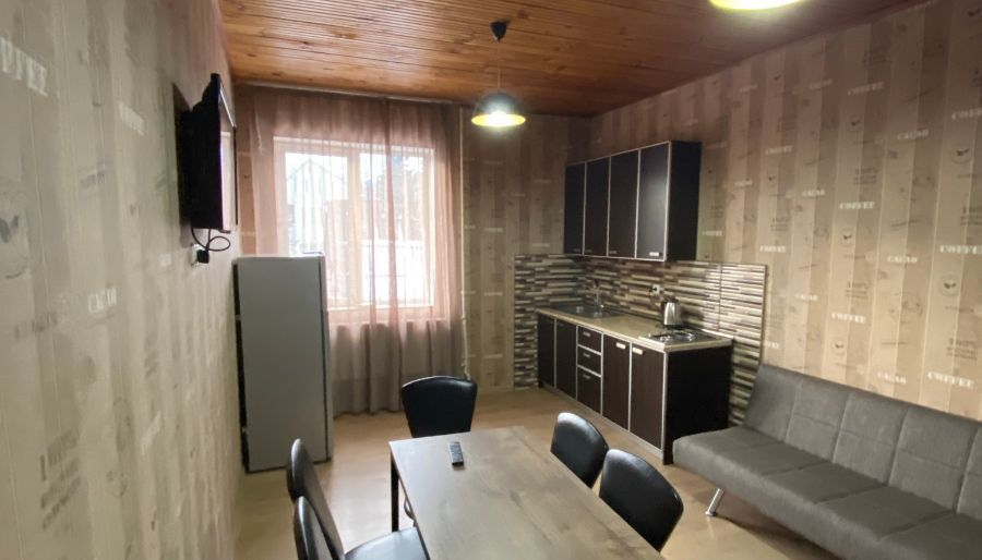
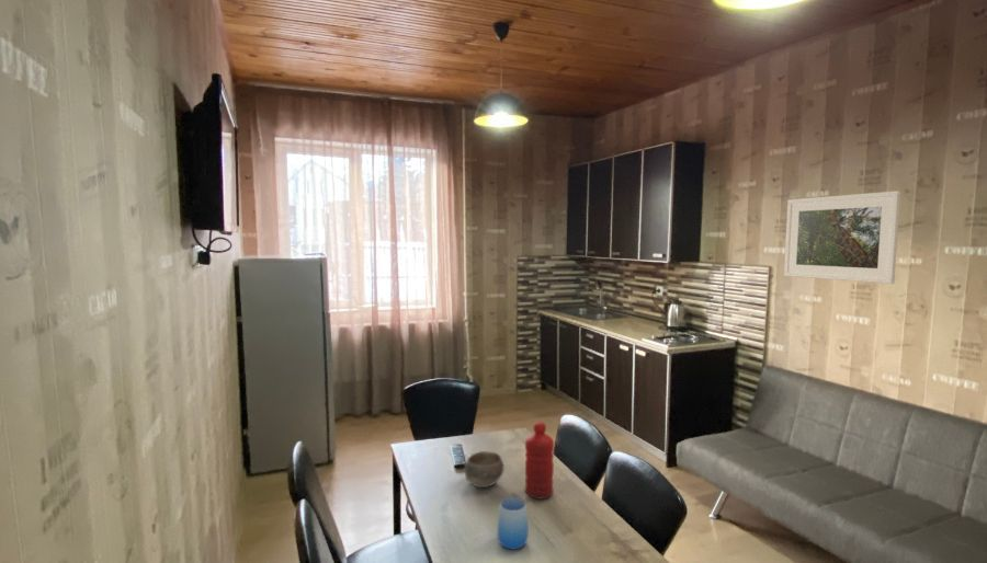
+ cup (512, 522)
+ bowl (484, 471)
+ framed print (836, 238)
+ water bottle (538, 458)
